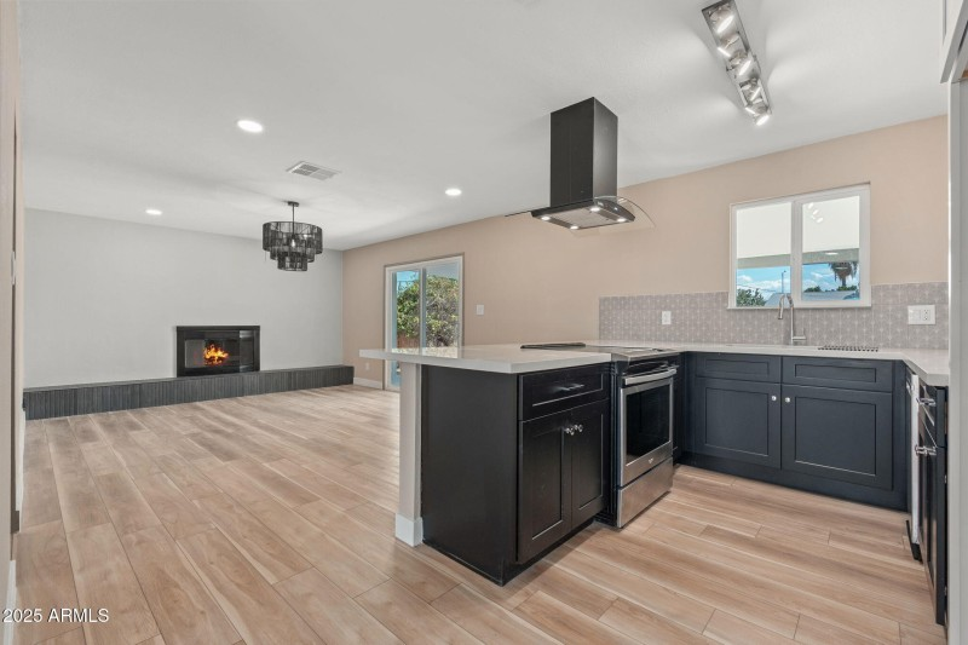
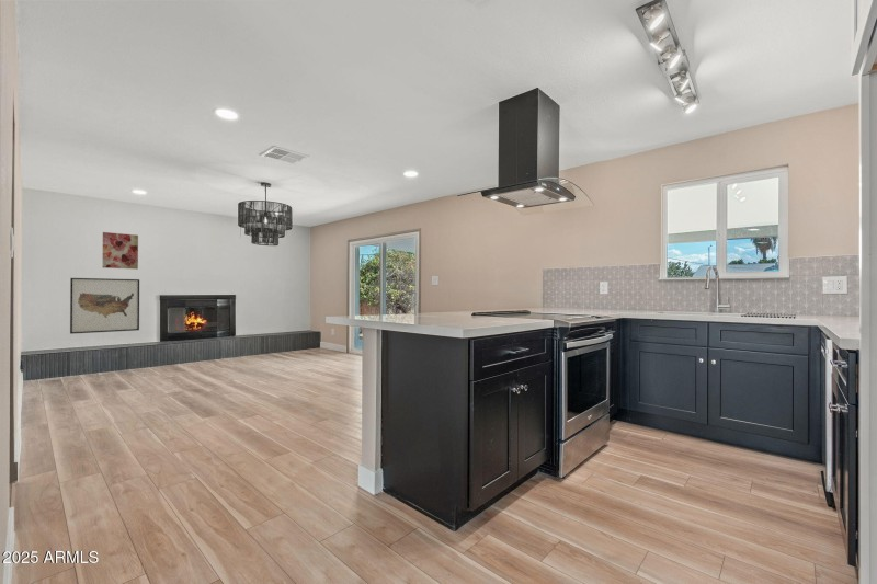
+ wall art (121, 251)
+ wall art (106, 305)
